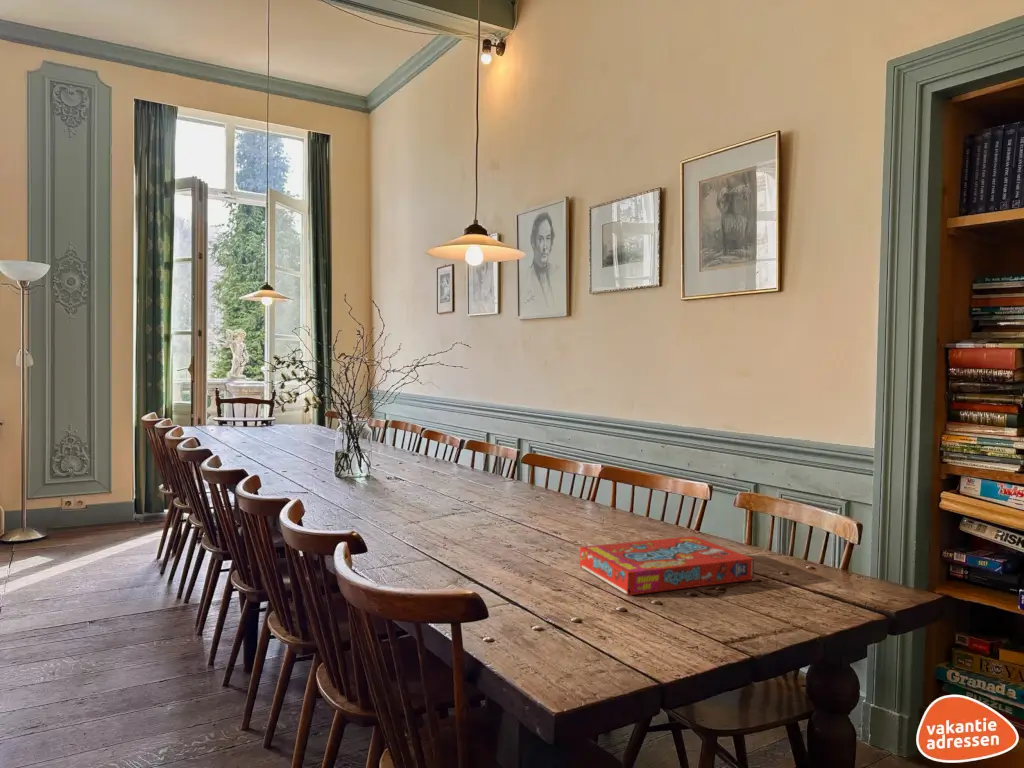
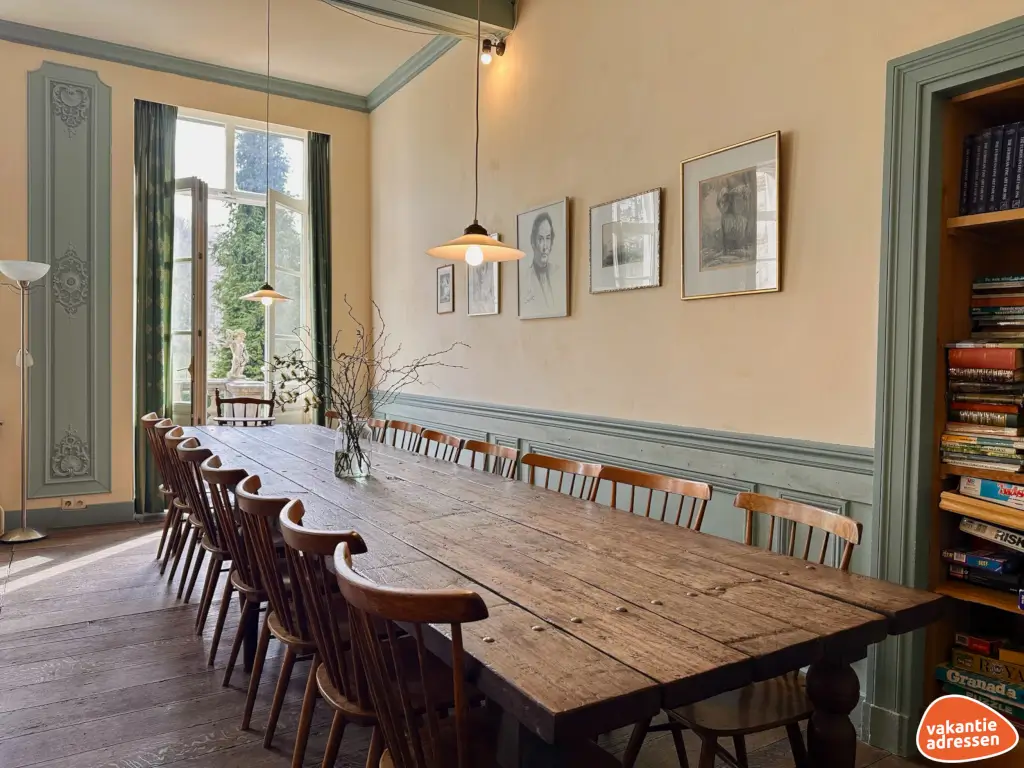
- snack box (664, 562)
